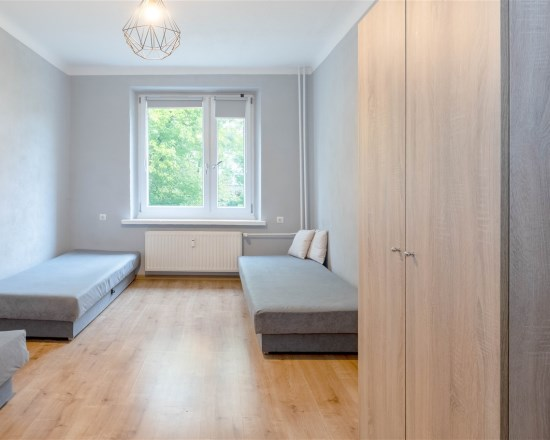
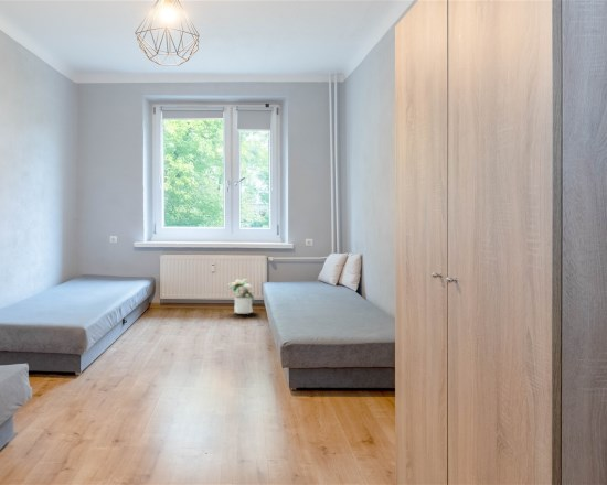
+ potted plant (241, 295)
